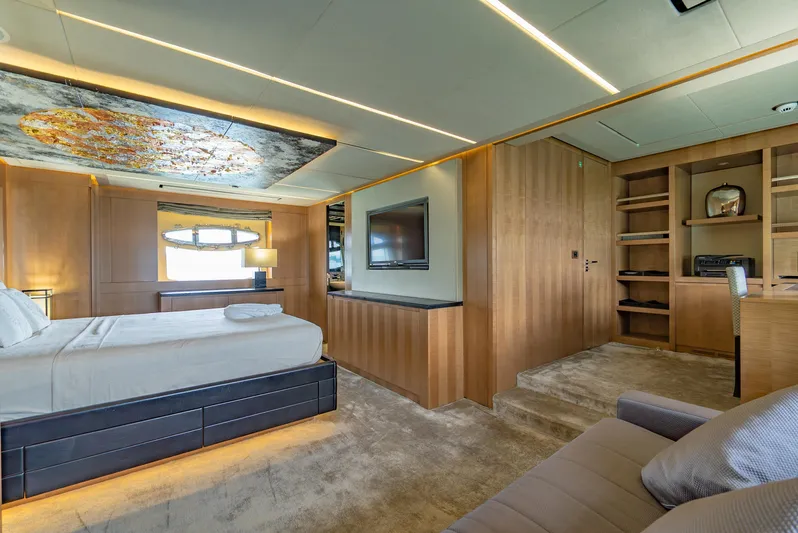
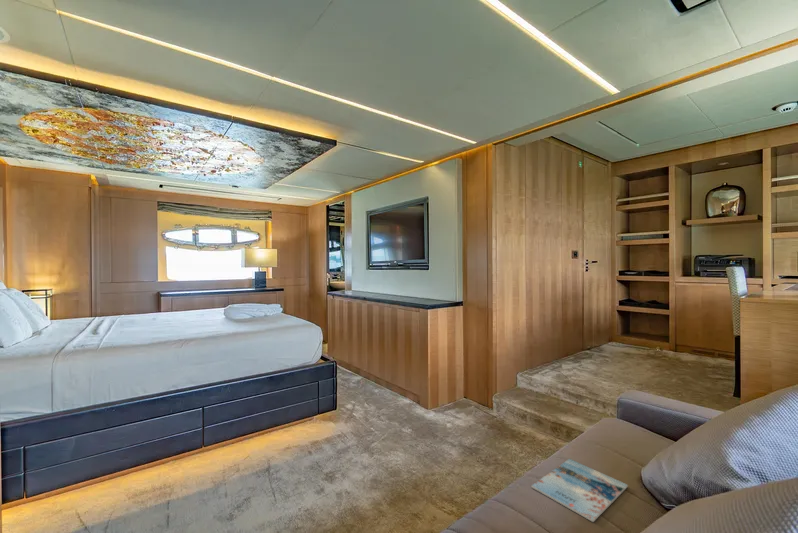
+ magazine (579, 486)
